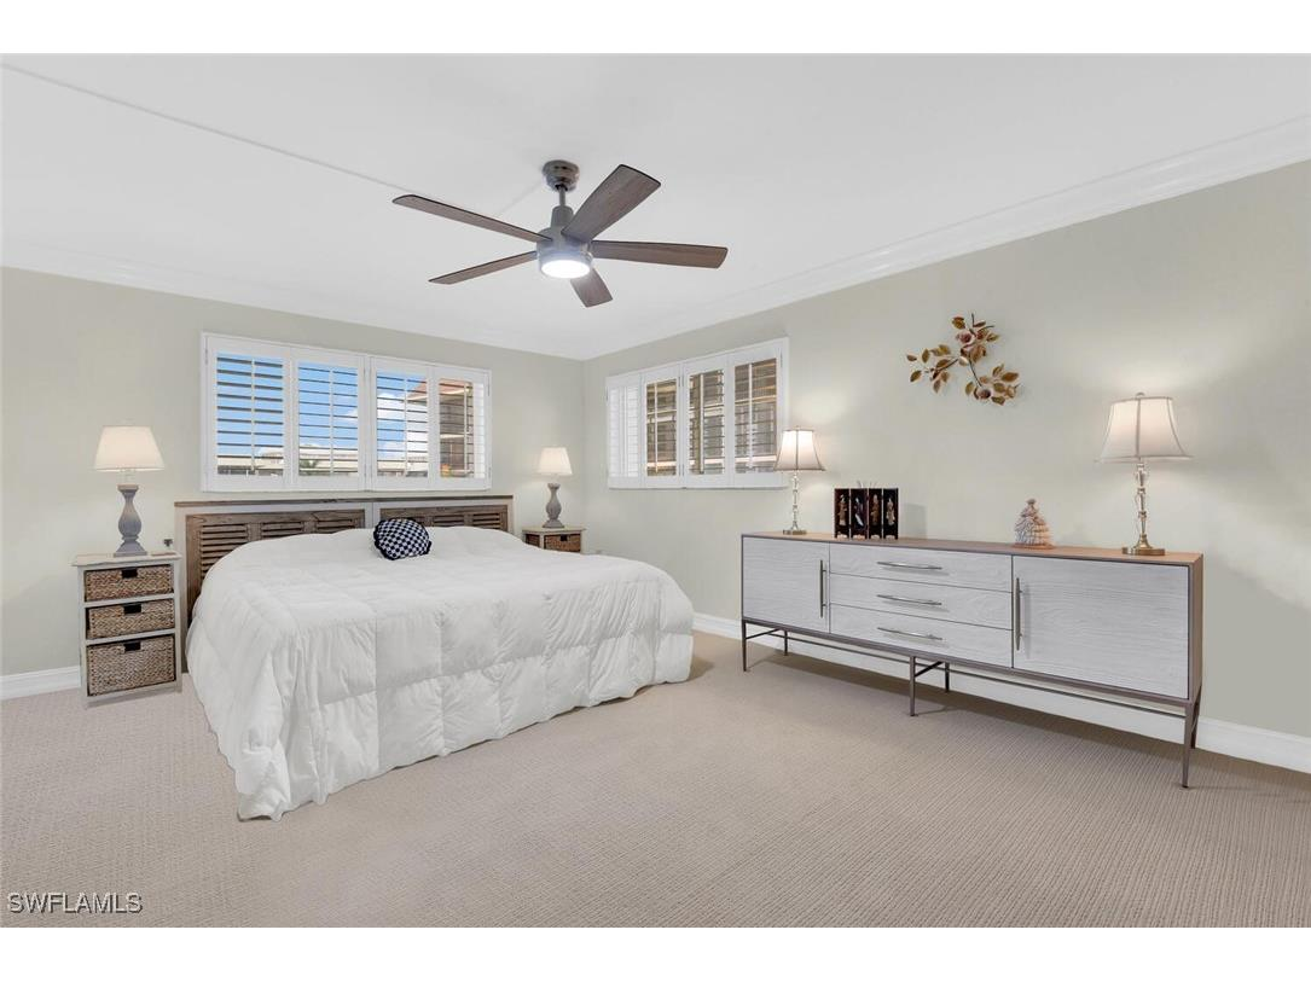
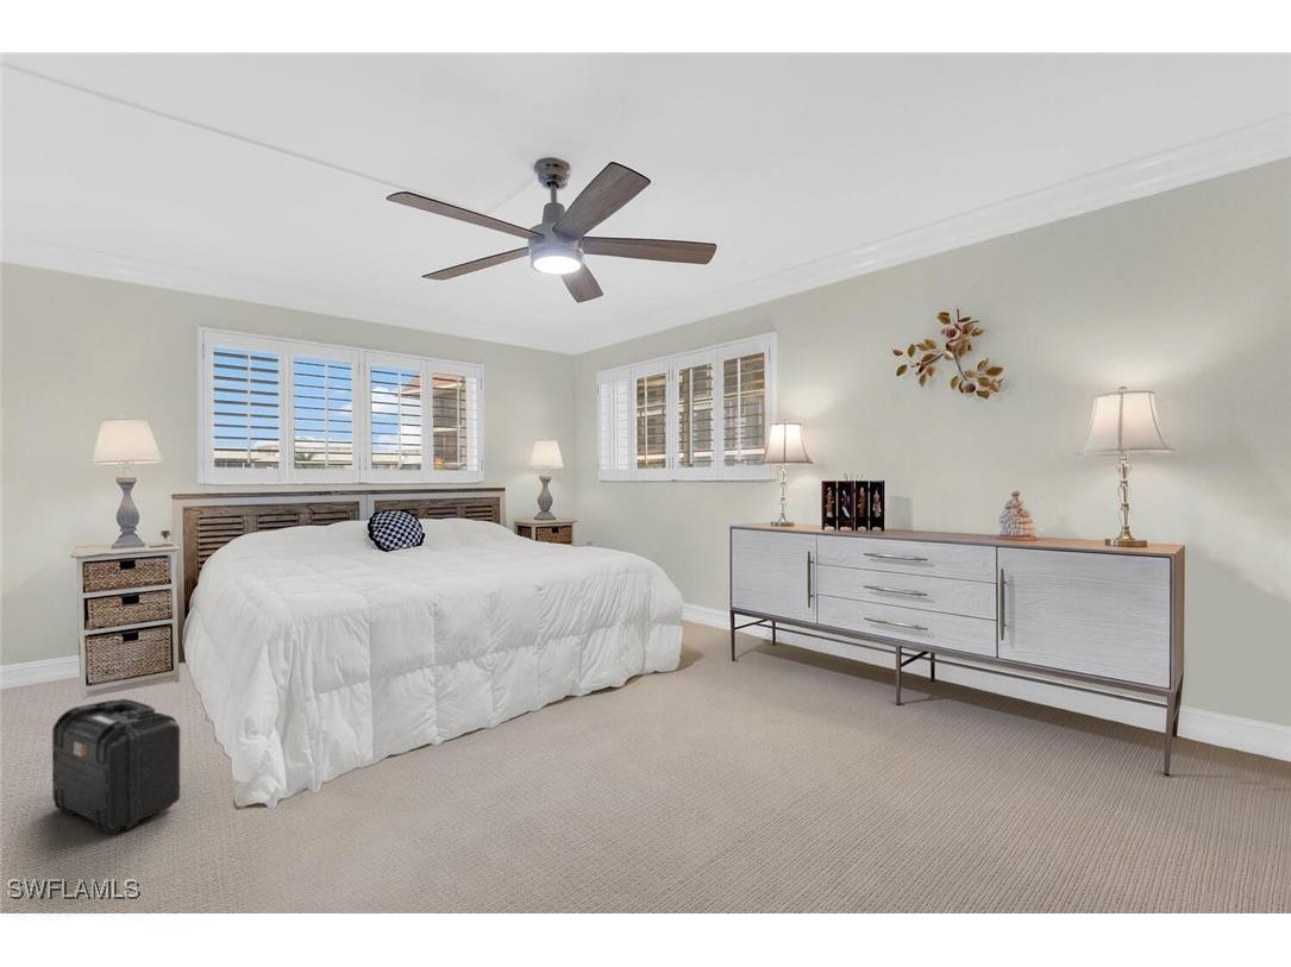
+ backpack (117, 759)
